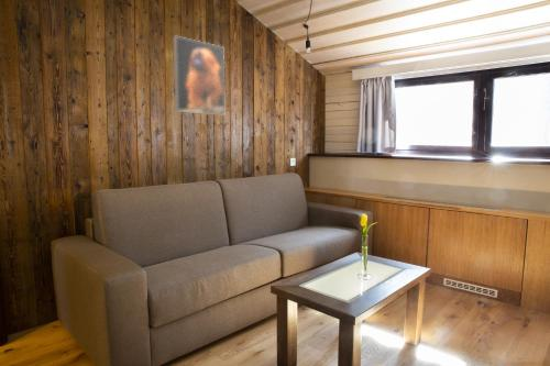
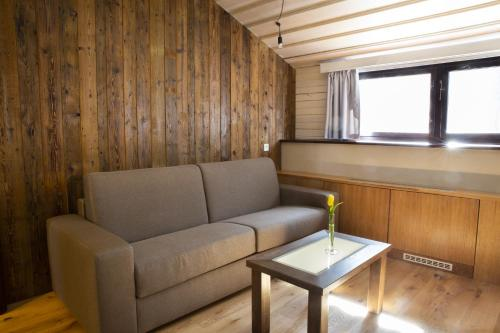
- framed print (200, 77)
